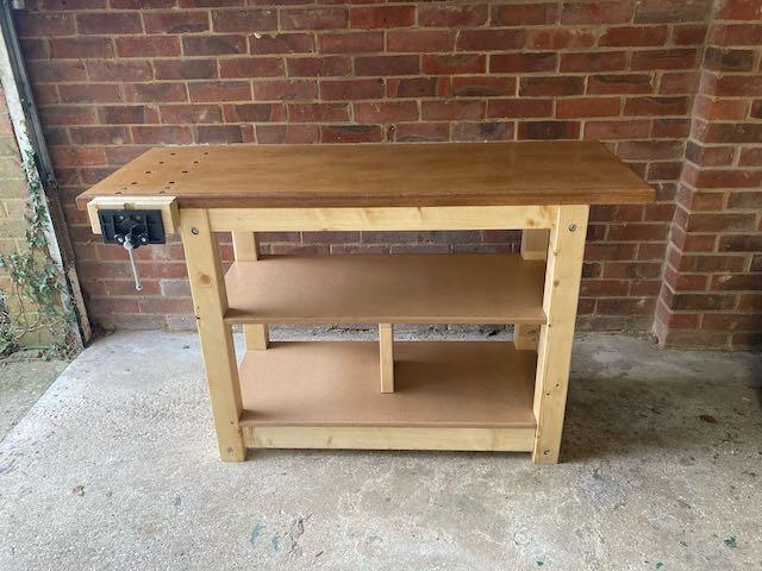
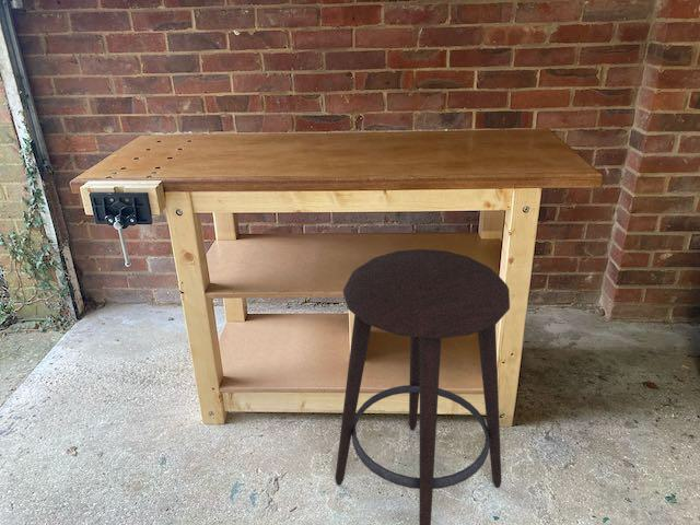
+ stool (421, 392)
